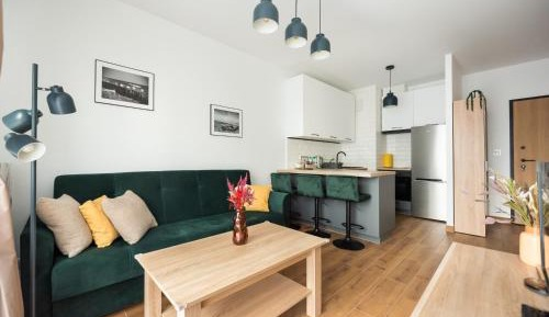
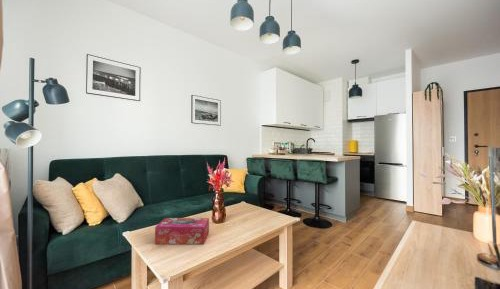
+ tissue box (183, 230)
